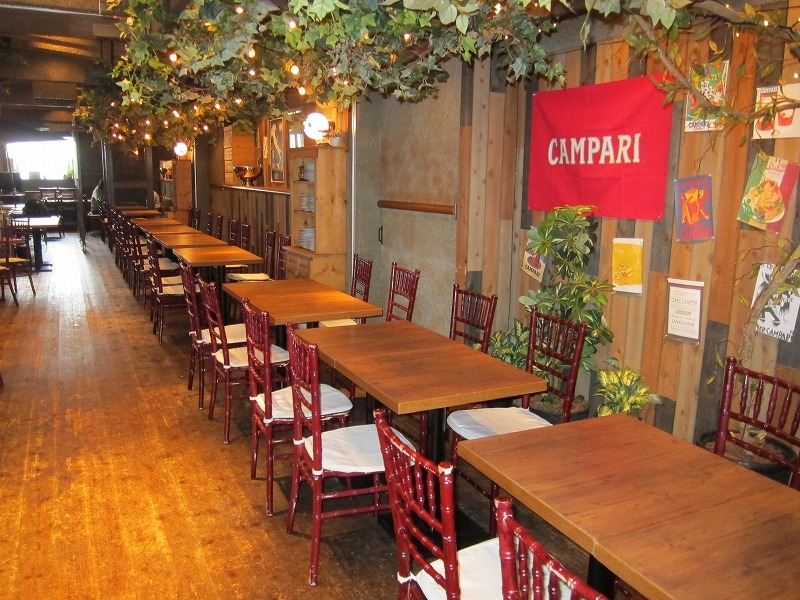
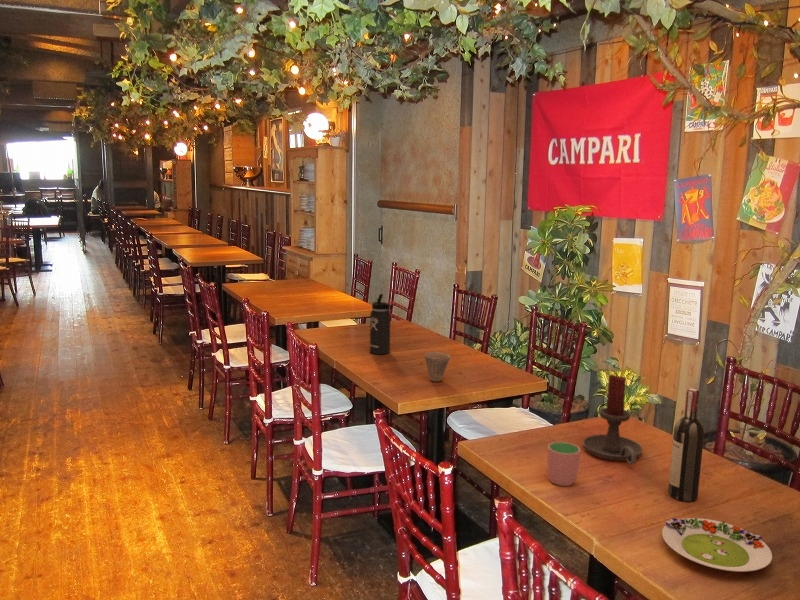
+ cup (560, 462)
+ salad plate (715, 545)
+ candle holder (618, 416)
+ thermos bottle (381, 323)
+ cup (436, 367)
+ wine bottle (687, 443)
